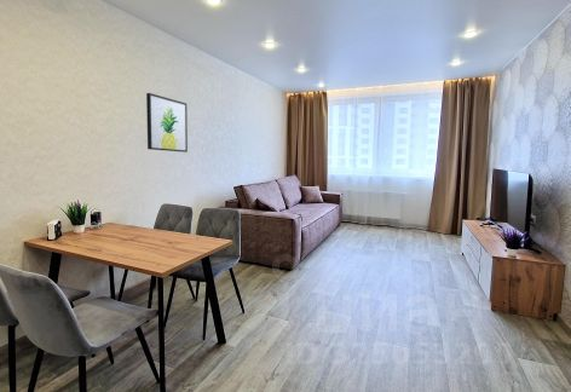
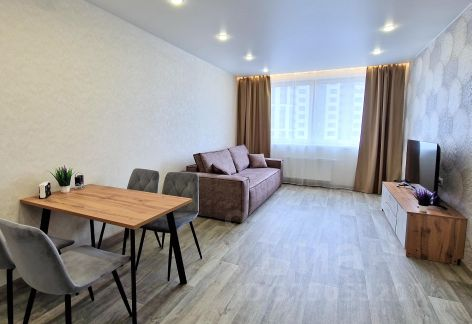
- wall art (168, 125)
